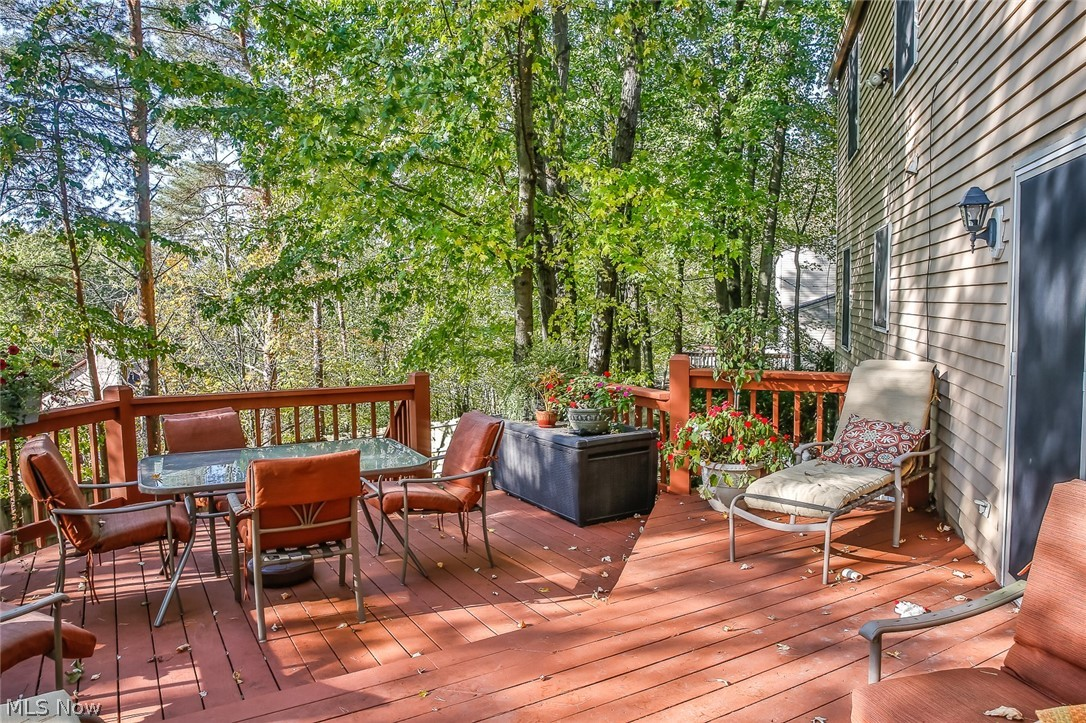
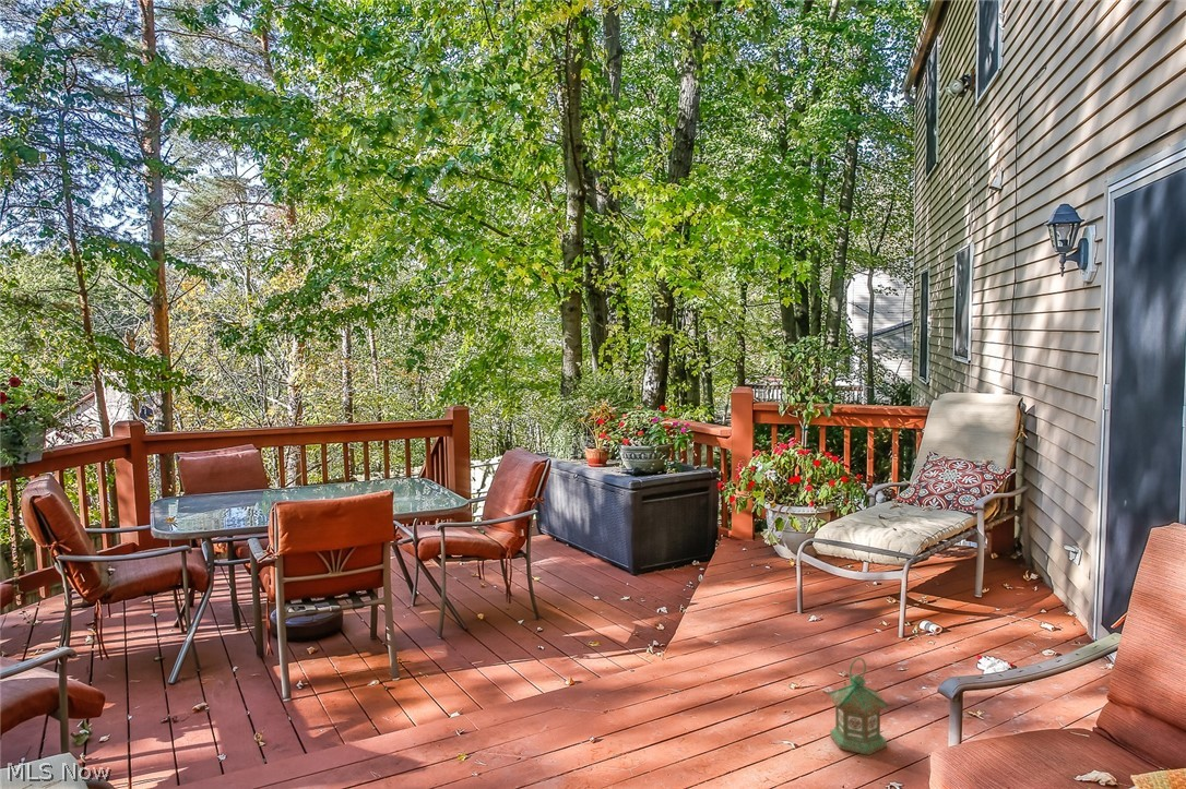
+ lantern (857, 700)
